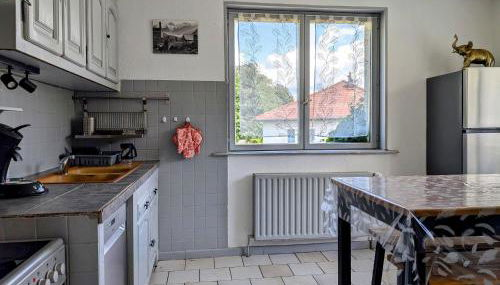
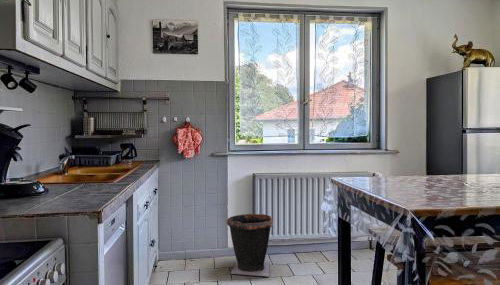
+ waste bin (249, 240)
